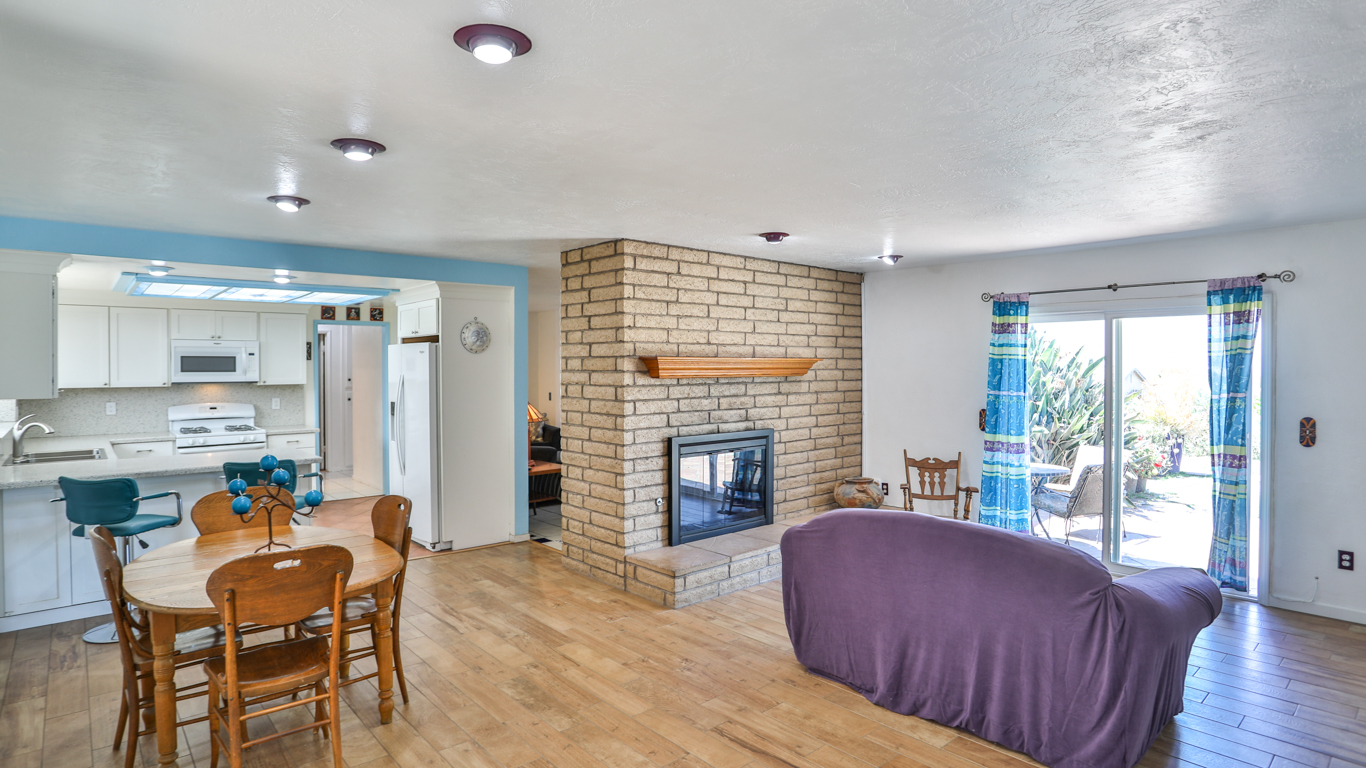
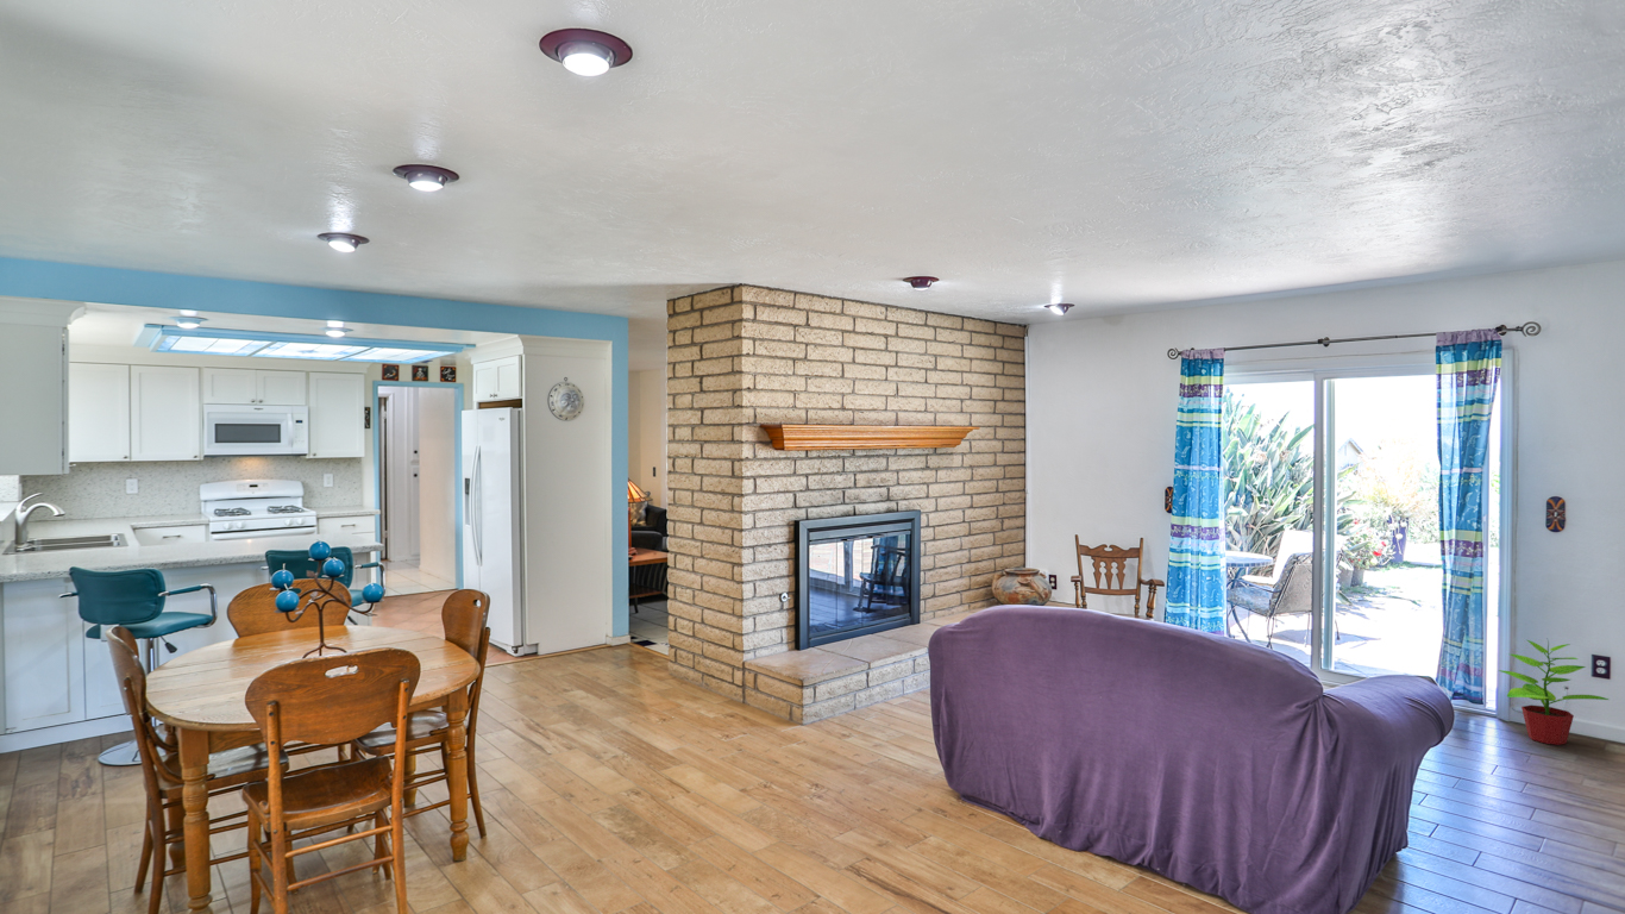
+ potted plant (1549, 691)
